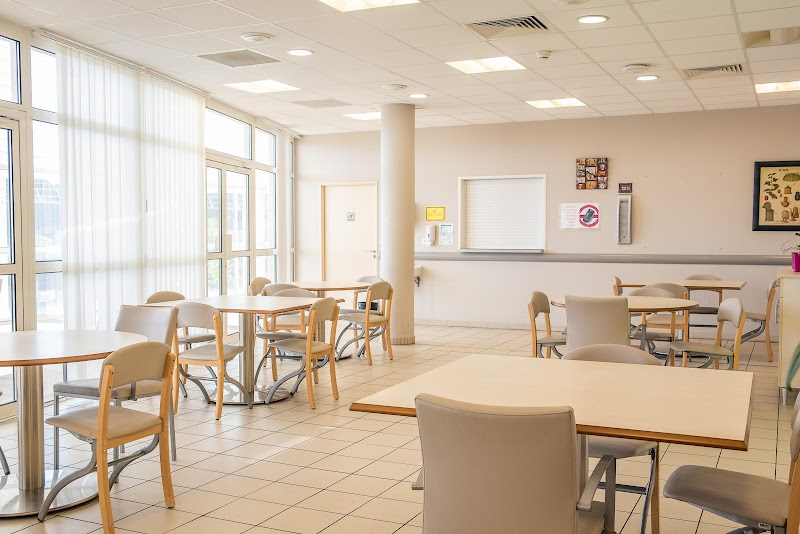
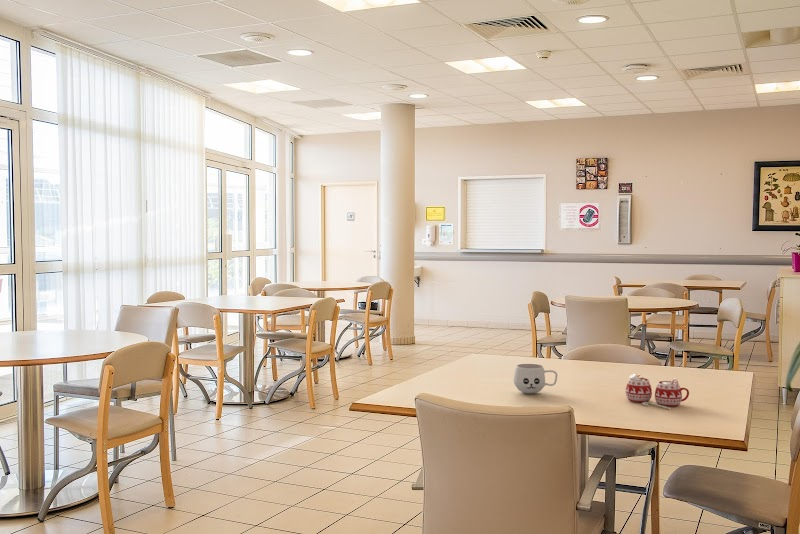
+ mug (656, 388)
+ mug (535, 379)
